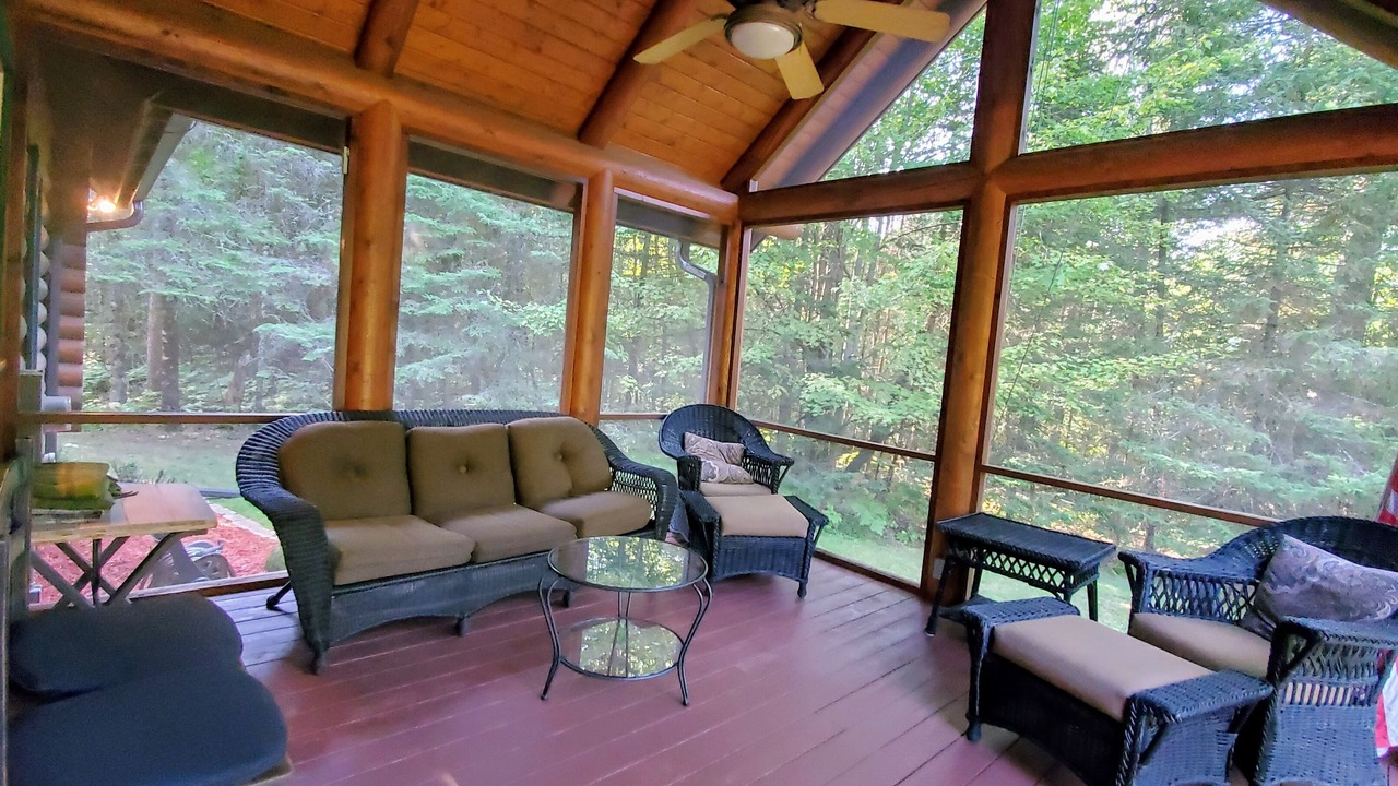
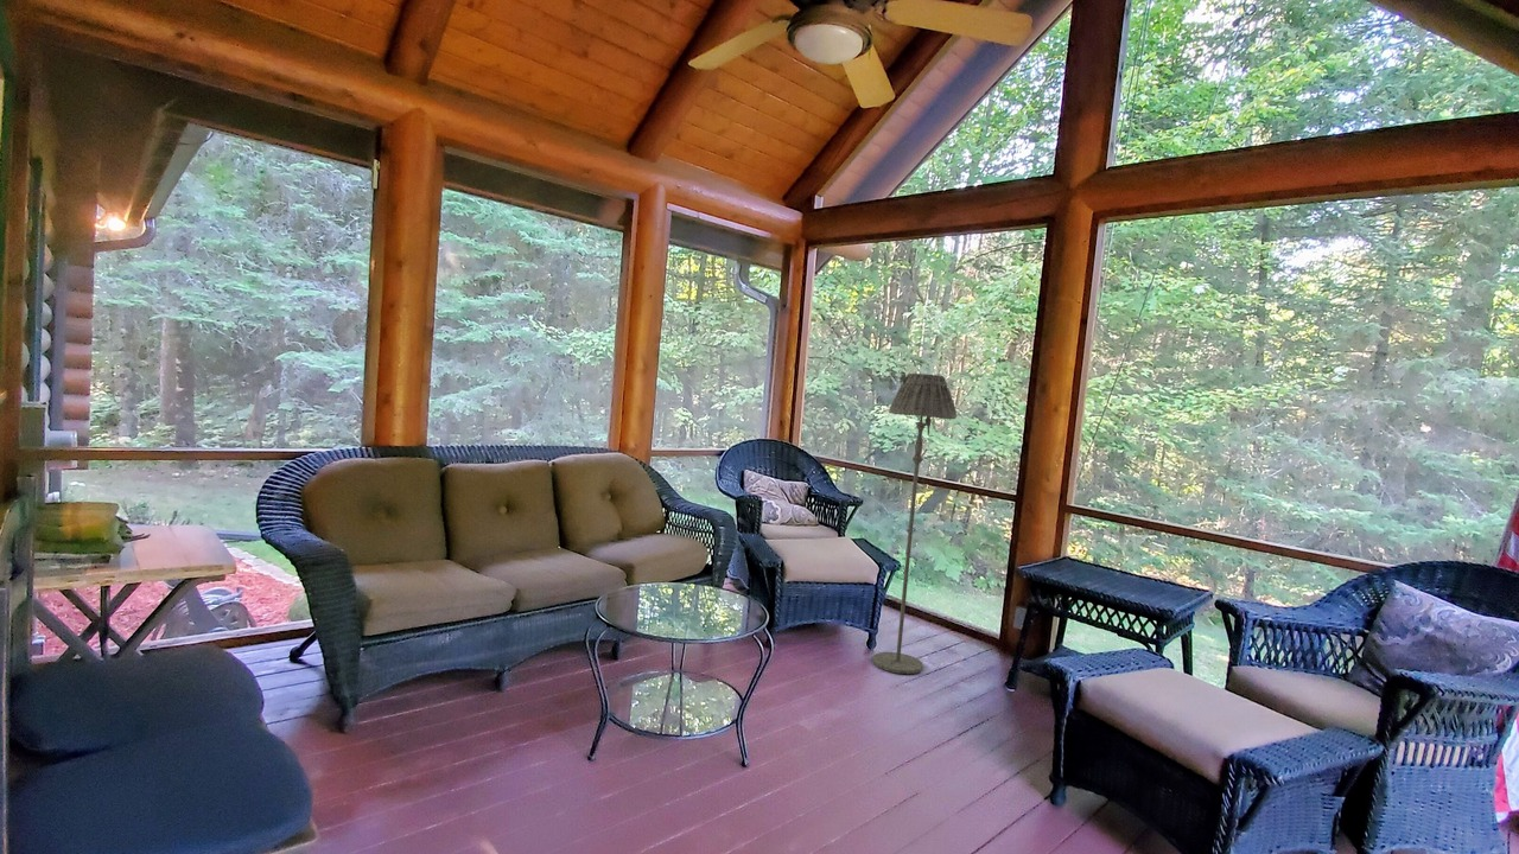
+ floor lamp (911, 520)
